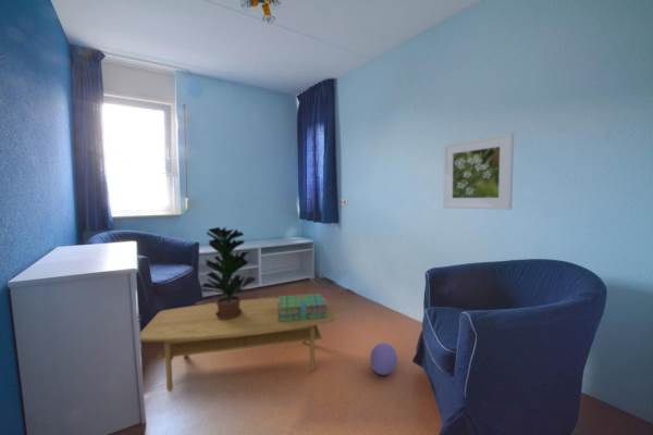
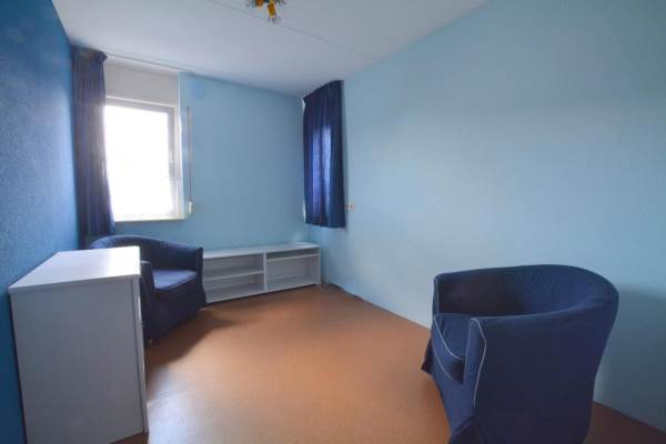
- ball (383, 358)
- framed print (475, 174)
- stack of books (300, 306)
- coffee table (245, 338)
- potted plant (224, 271)
